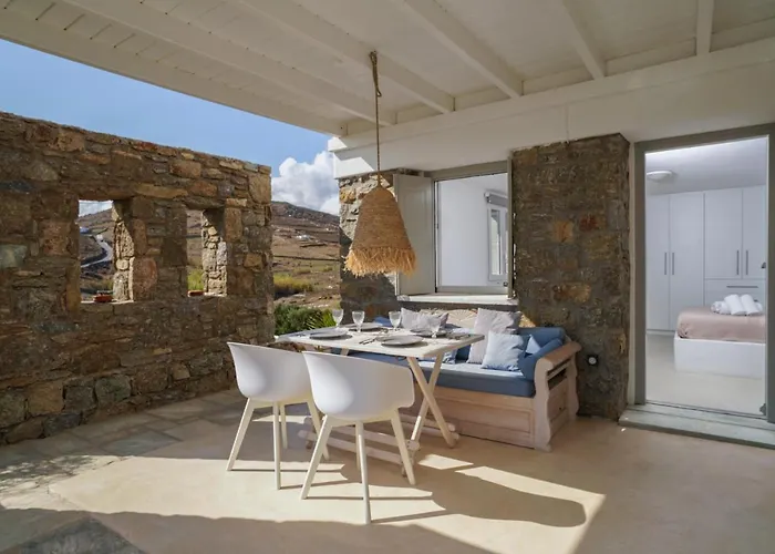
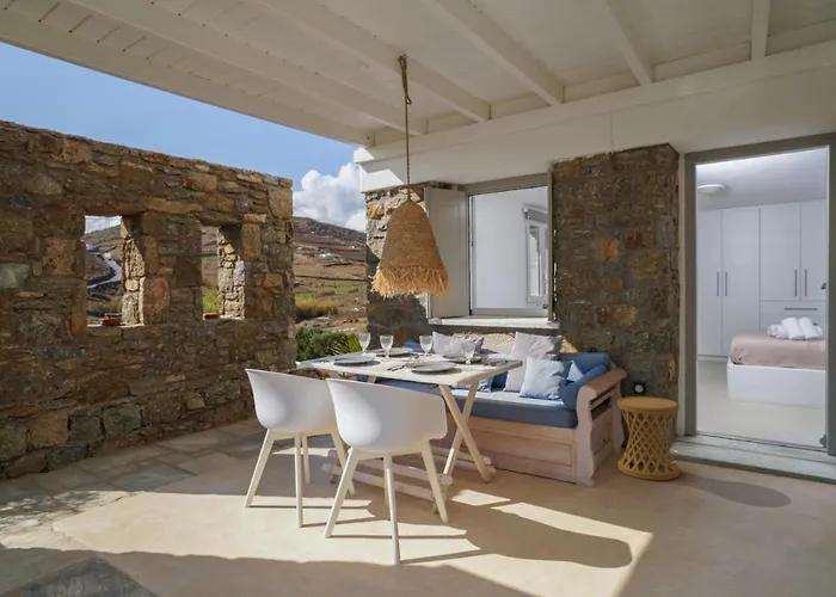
+ side table (647, 435)
